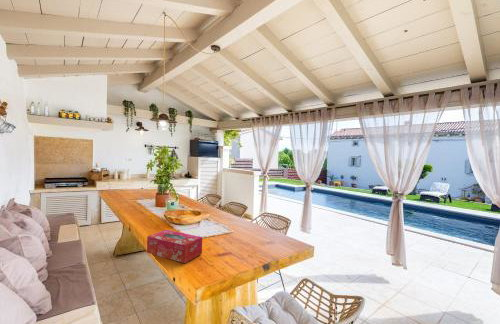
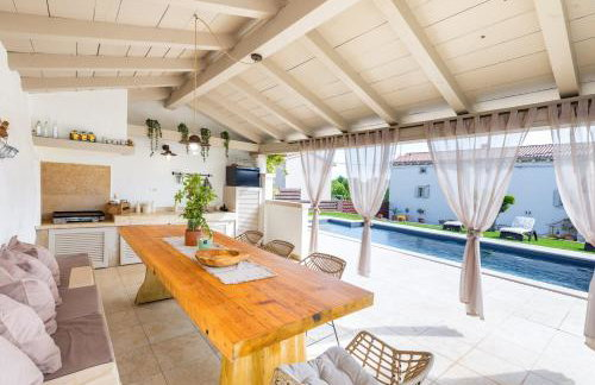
- tissue box (174, 244)
